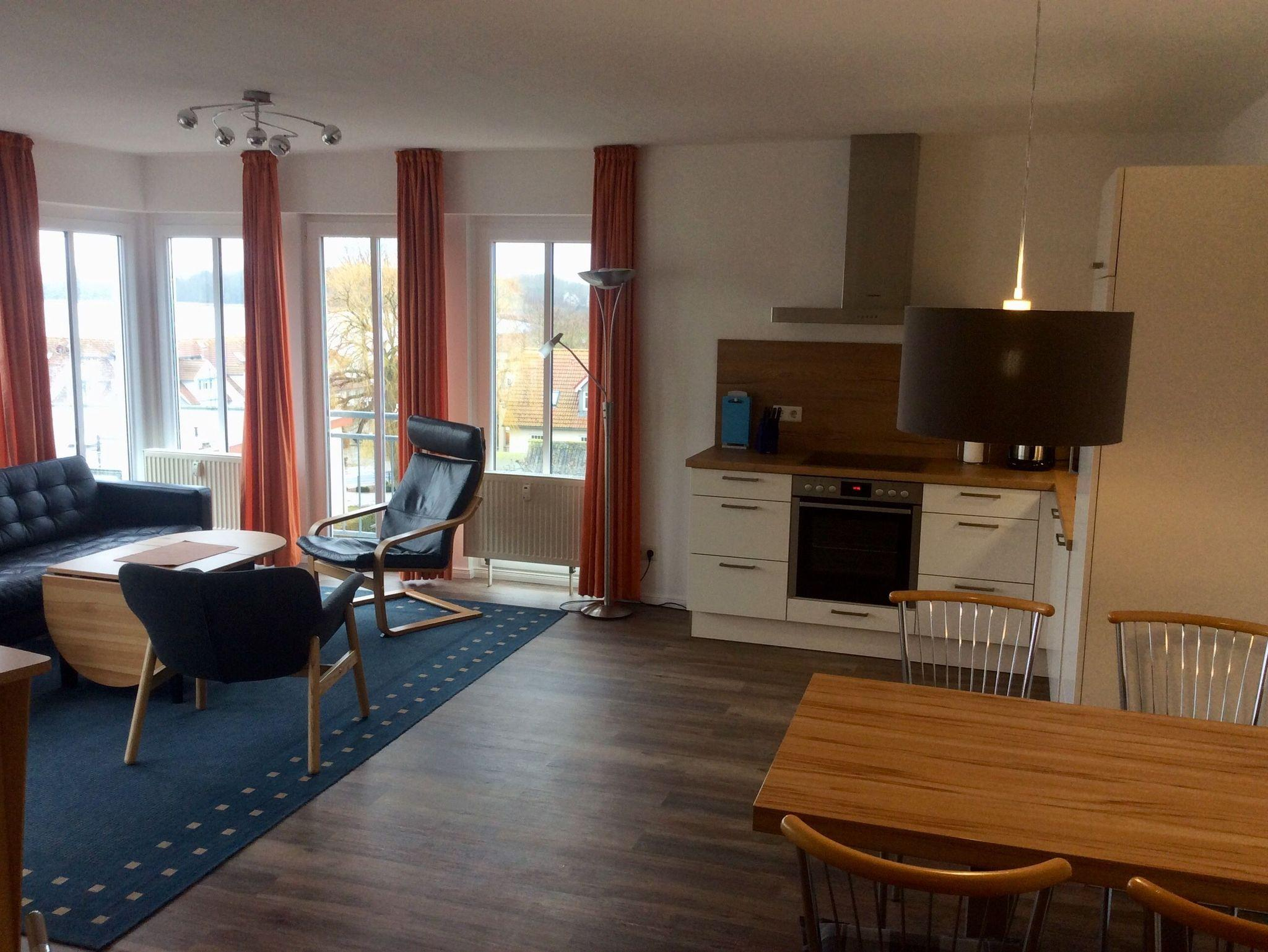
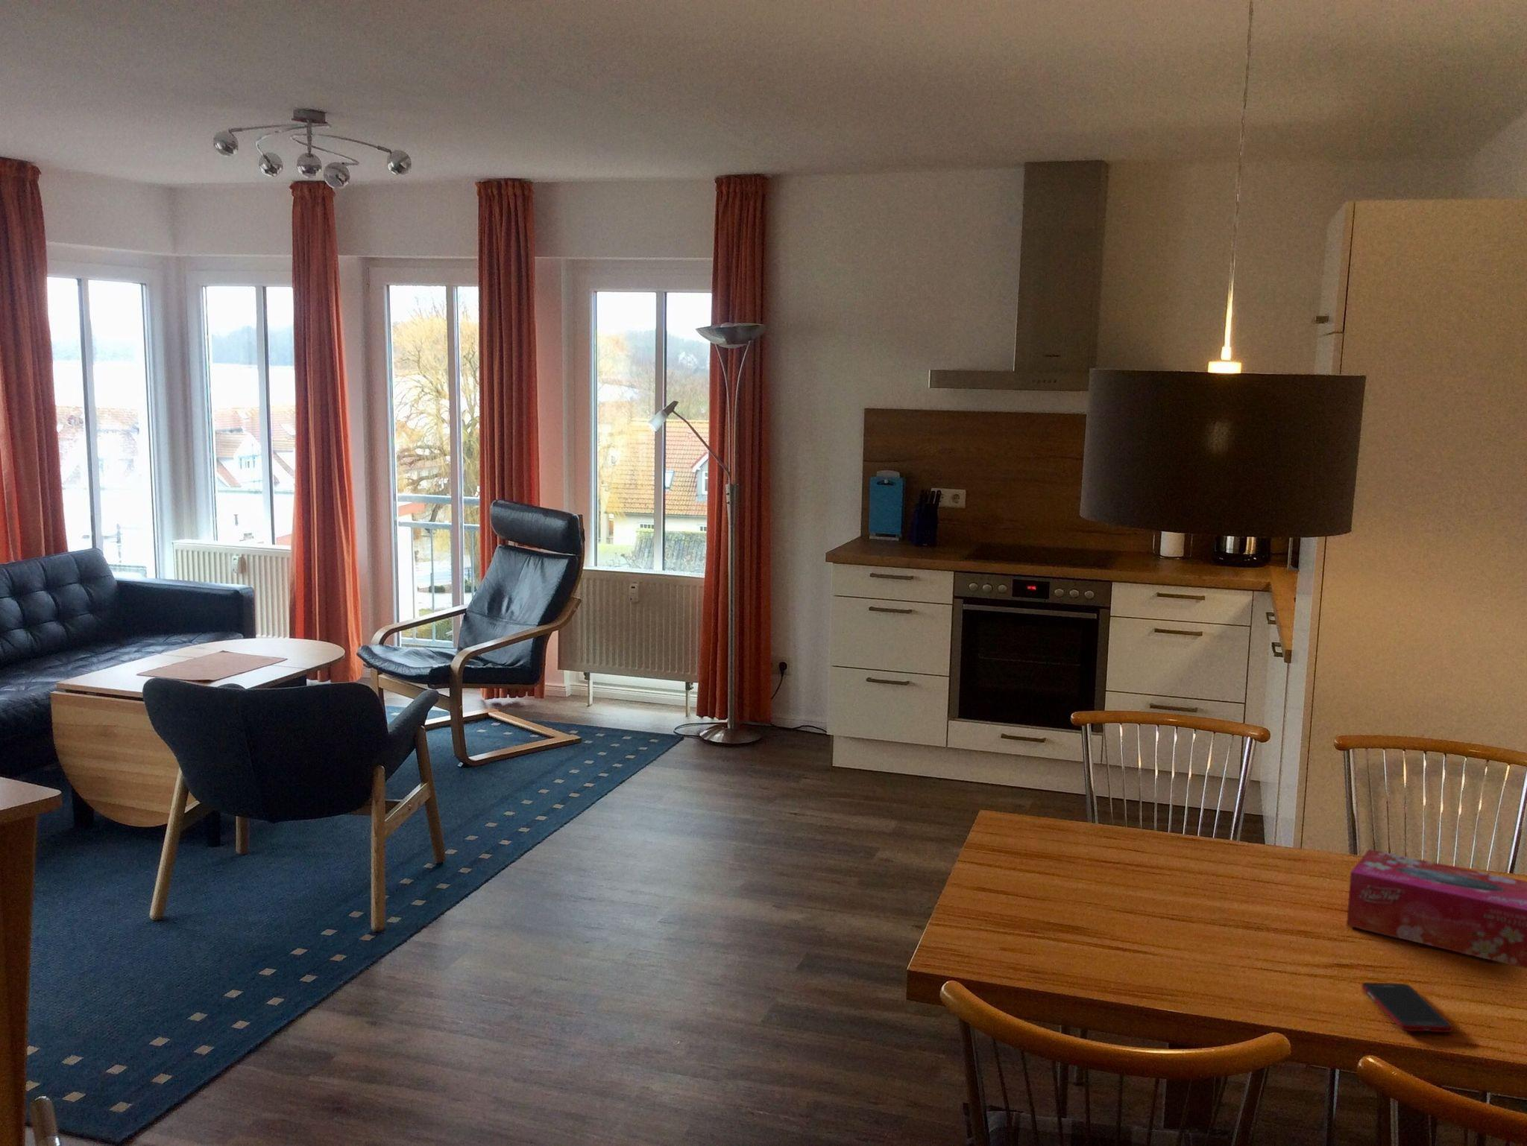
+ cell phone (1404, 1006)
+ tissue box (1446, 906)
